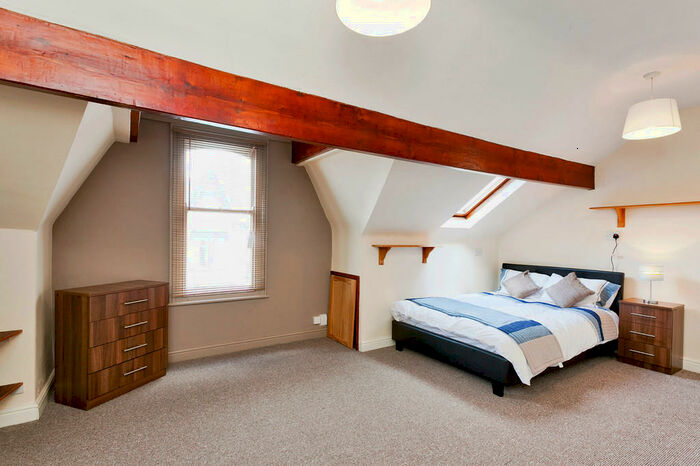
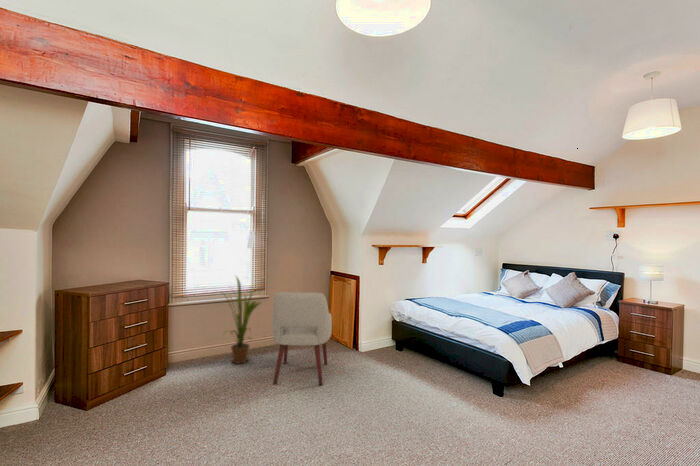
+ chair (302, 330)
+ house plant (237, 319)
